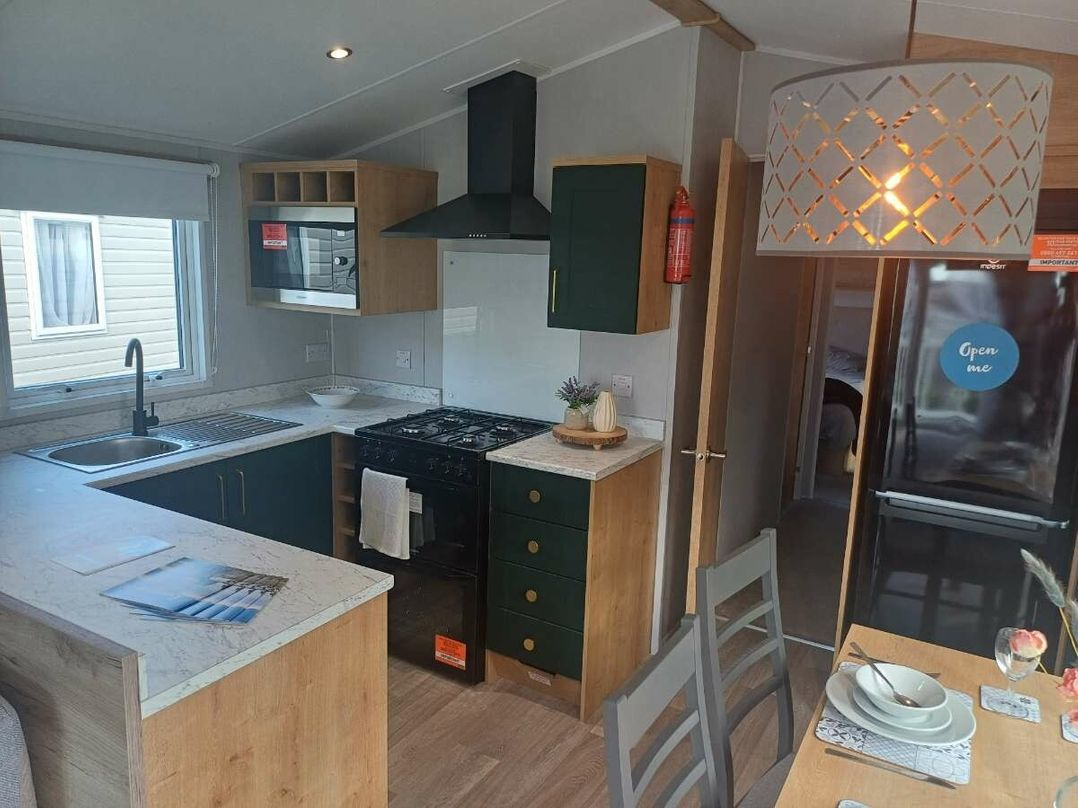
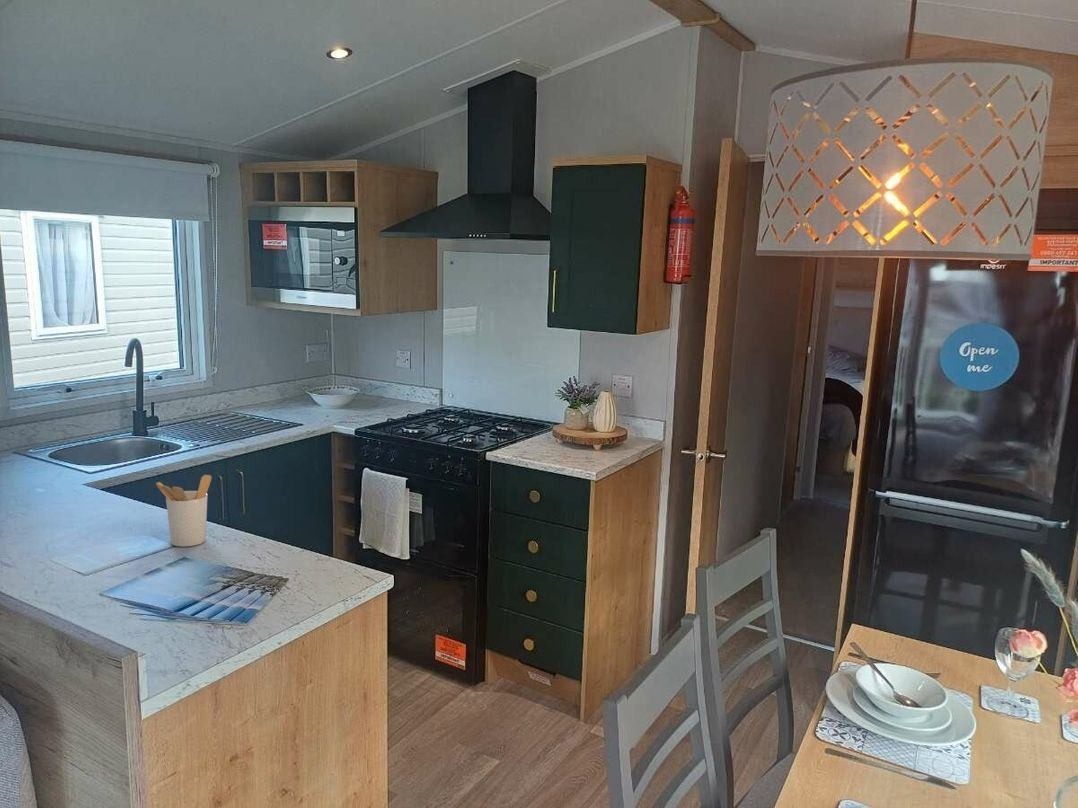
+ utensil holder (182, 510)
